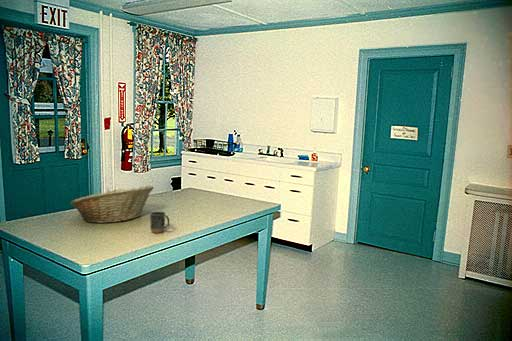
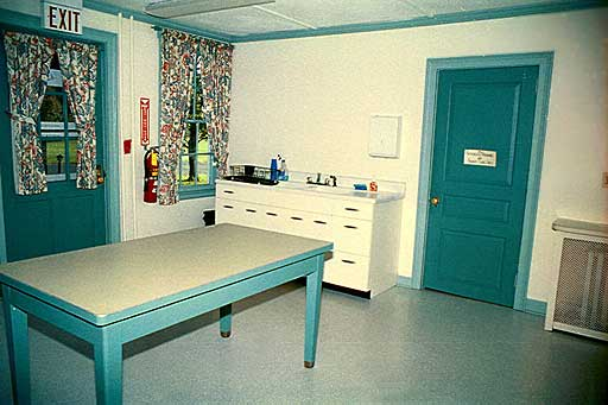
- fruit basket (114, 201)
- mug (159, 221)
